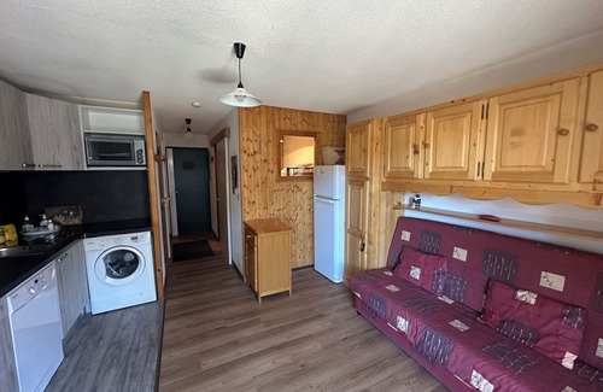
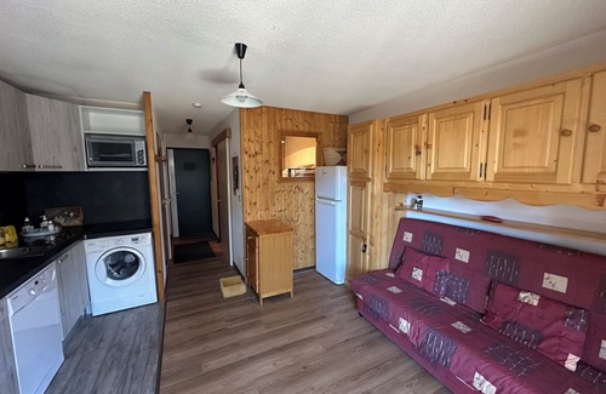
+ storage bin (233, 285)
